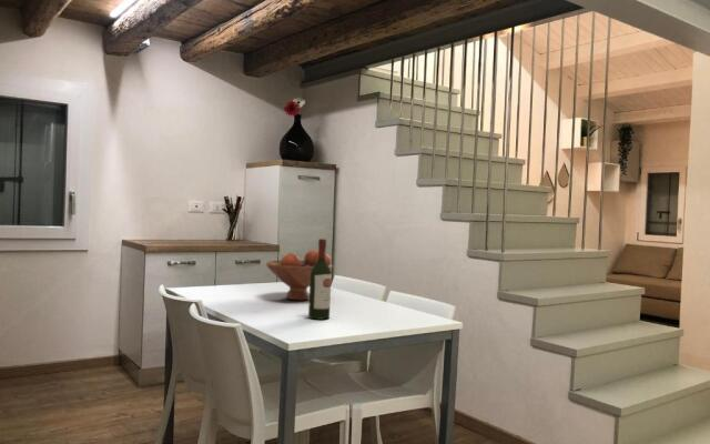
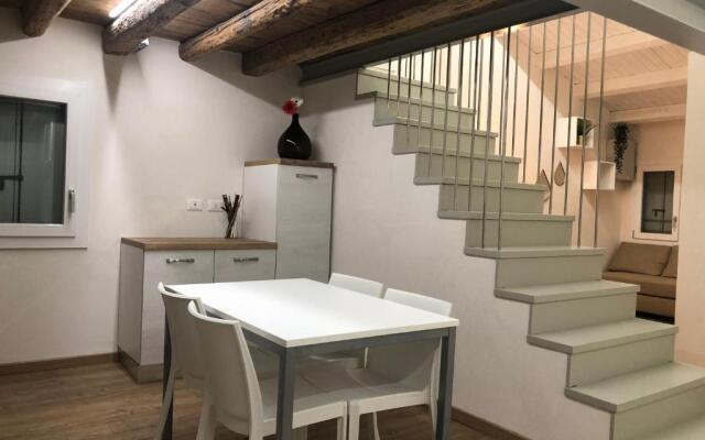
- fruit bowl (298, 274)
- wine bottle (321, 278)
